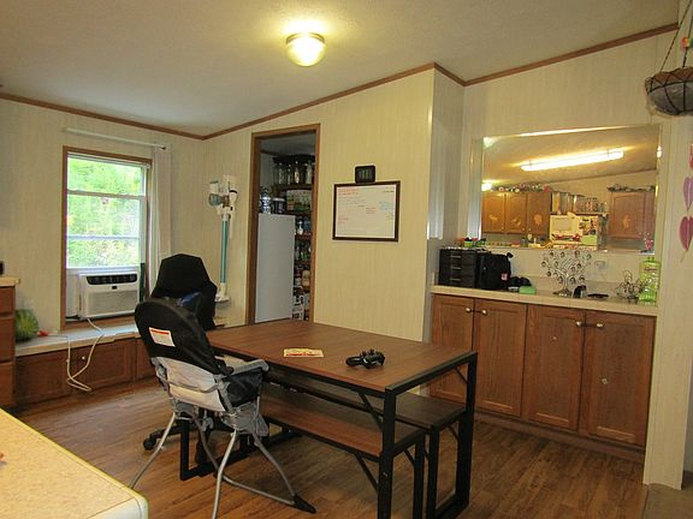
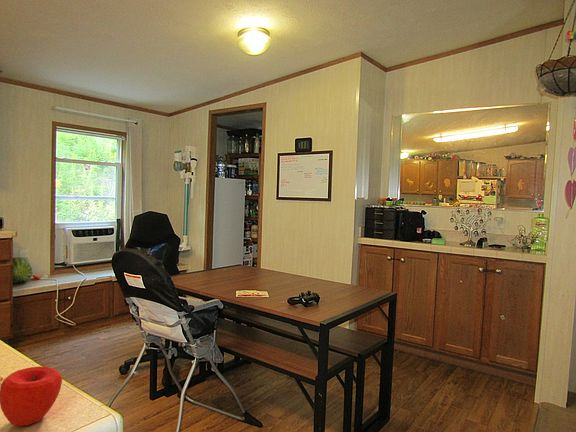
+ apple (31, 396)
